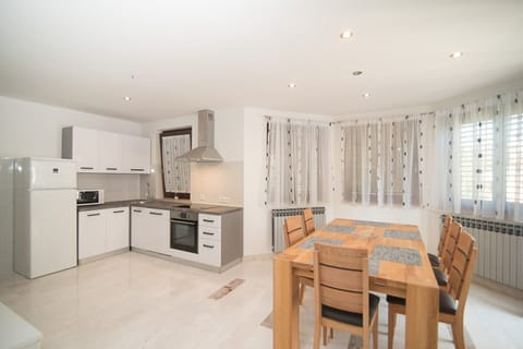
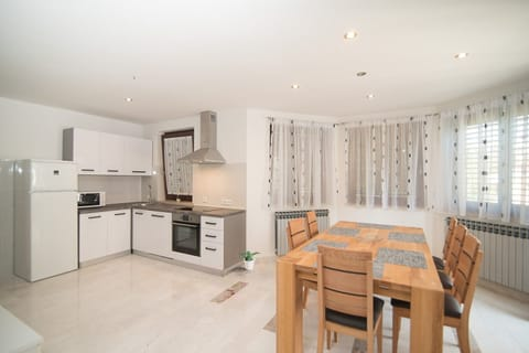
+ potted plant (249, 260)
